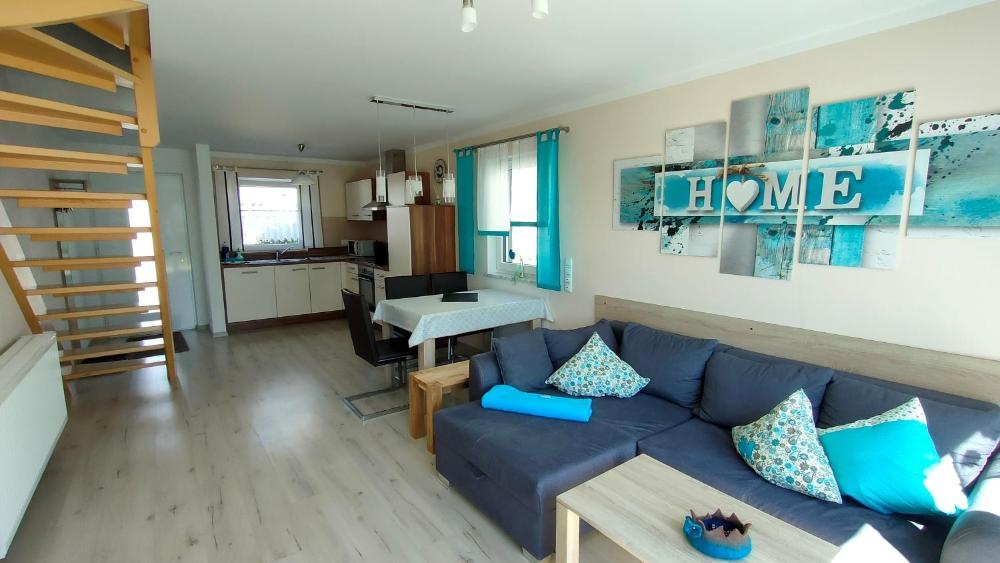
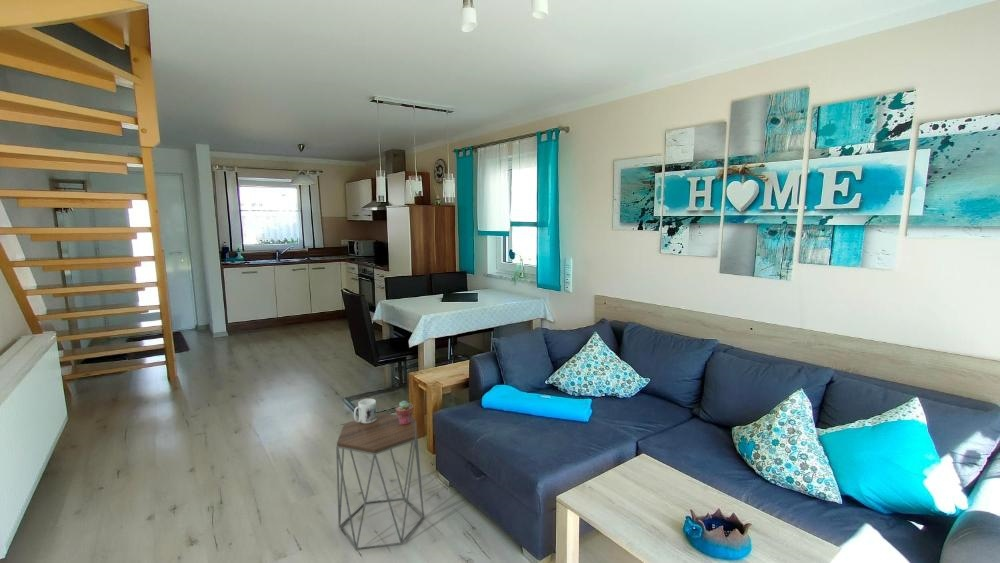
+ mug (364, 411)
+ side table (380, 475)
+ potted succulent (404, 411)
